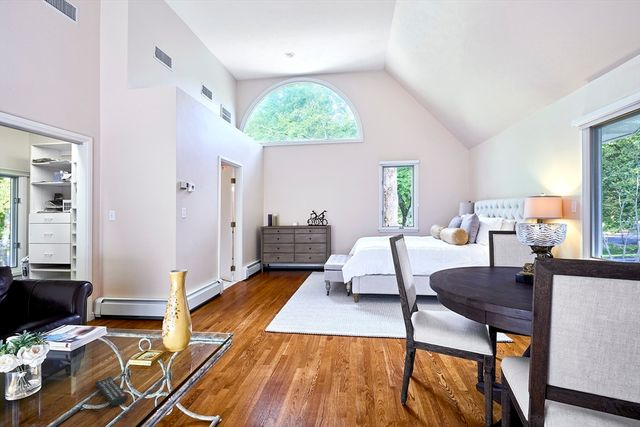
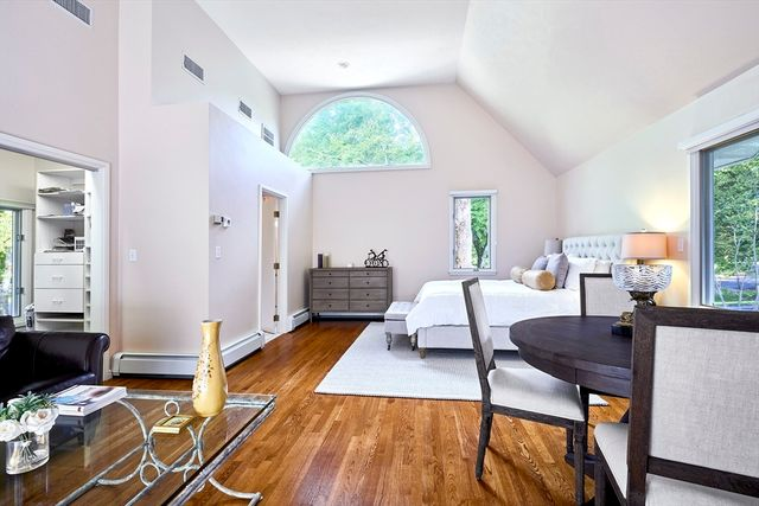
- remote control (110, 390)
